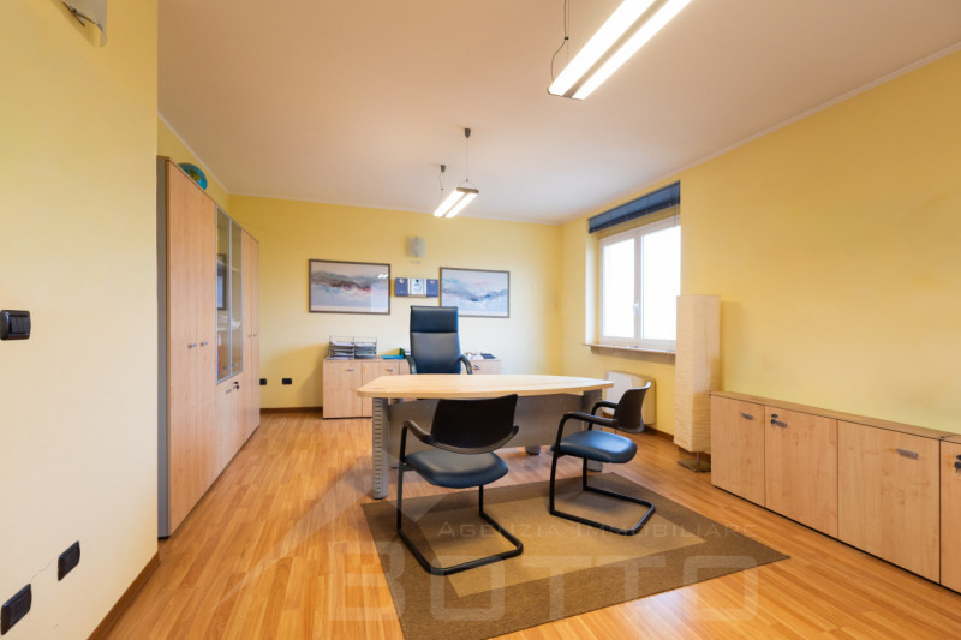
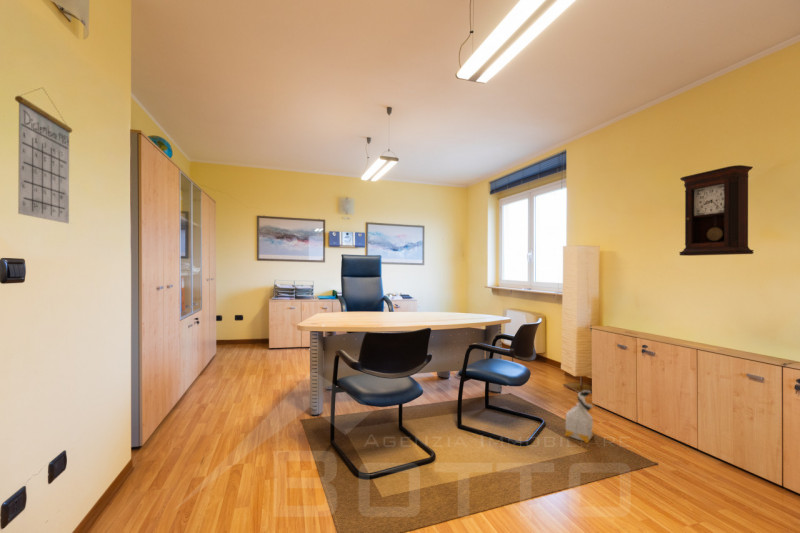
+ bag (580, 412)
+ pendulum clock (712, 213)
+ calendar (46, 153)
